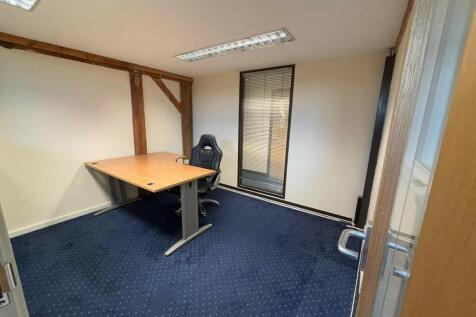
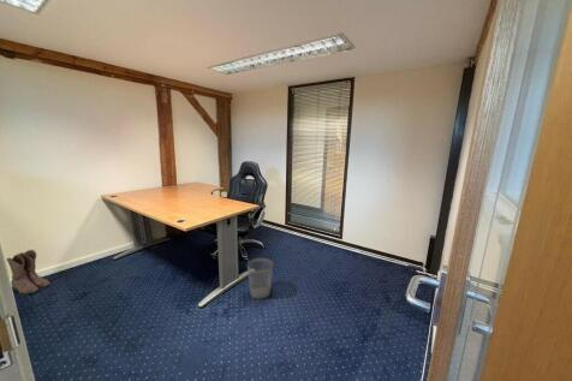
+ boots (29, 269)
+ wastebasket (260, 278)
